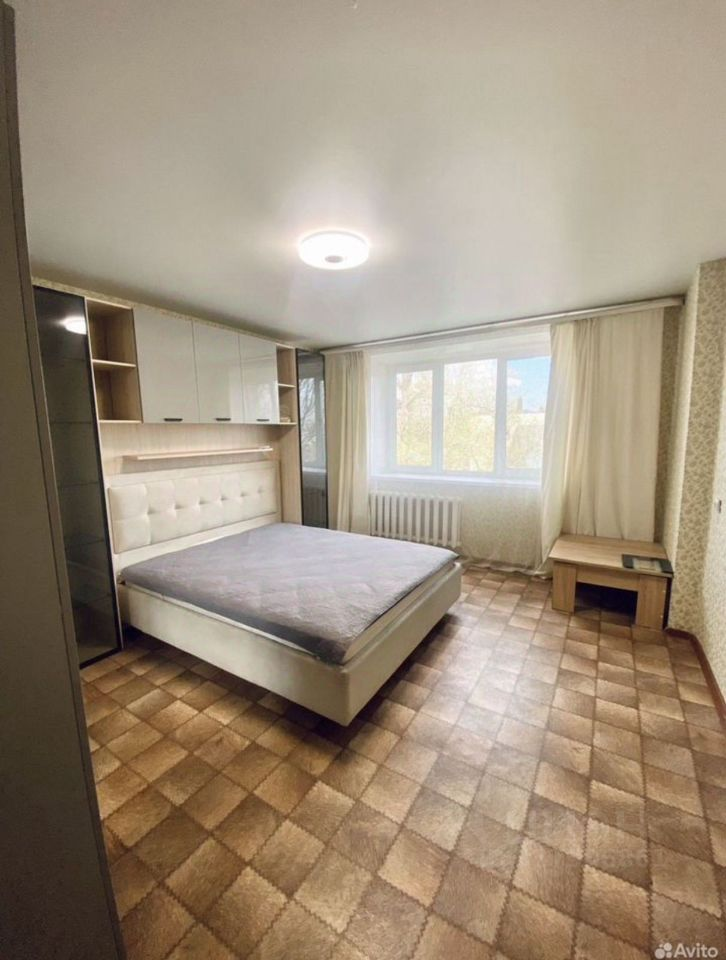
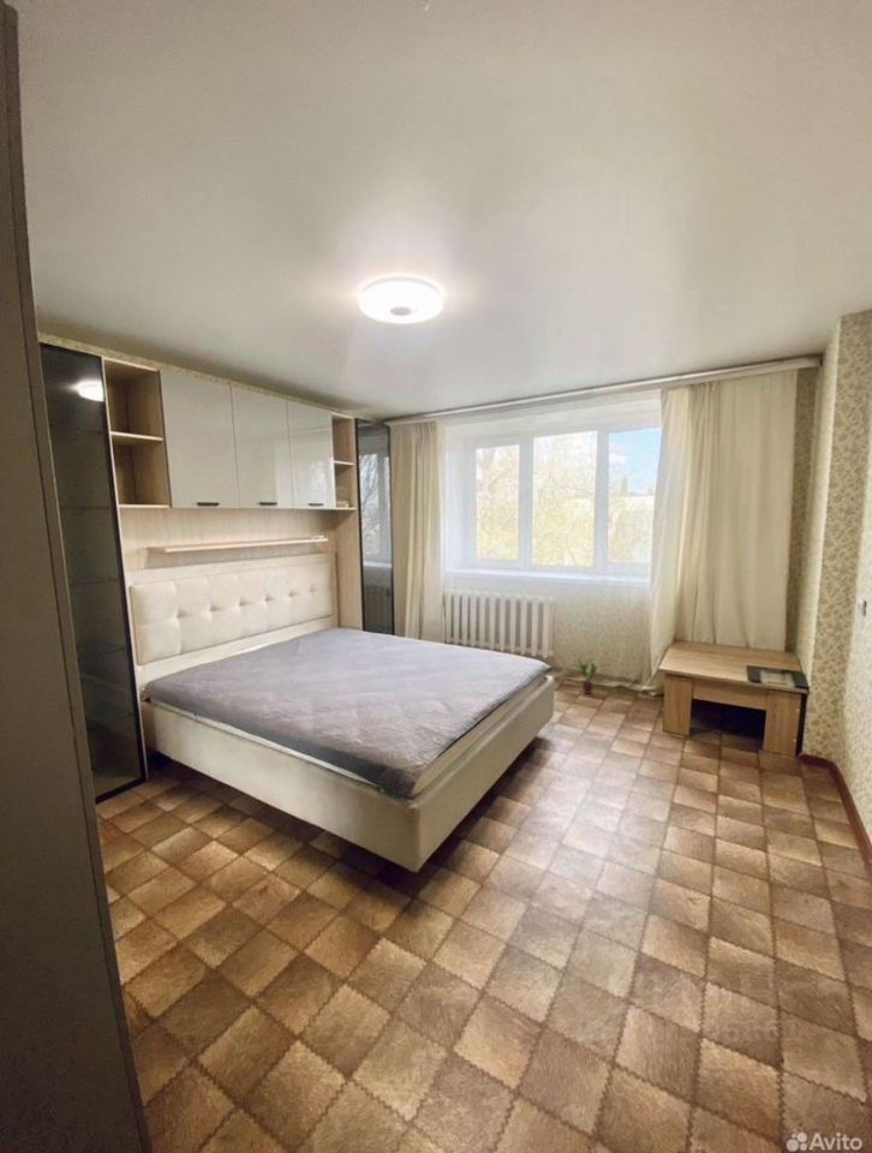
+ potted plant (587, 677)
